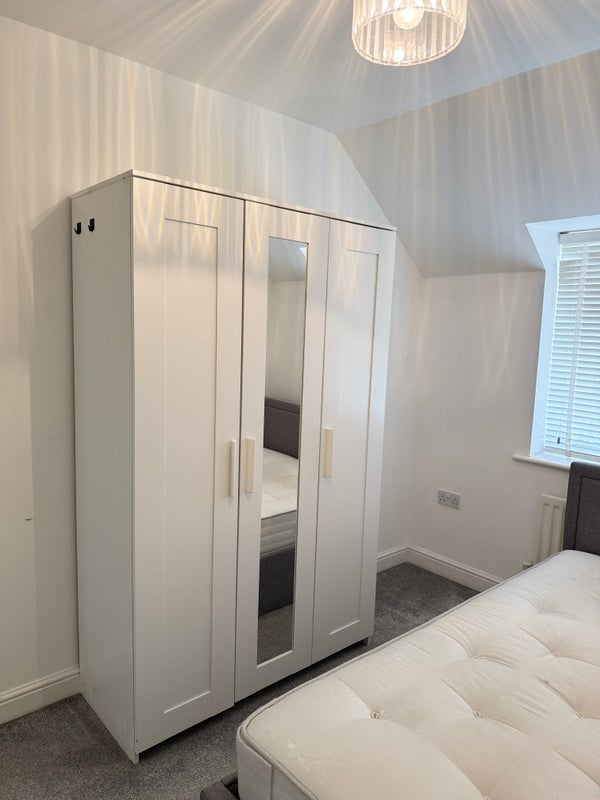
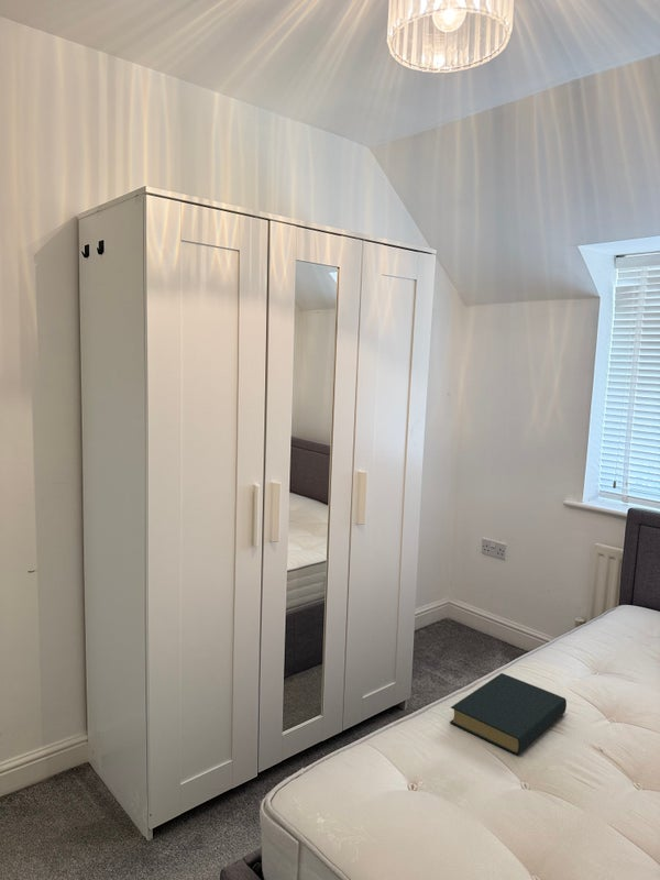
+ hardback book (509, 710)
